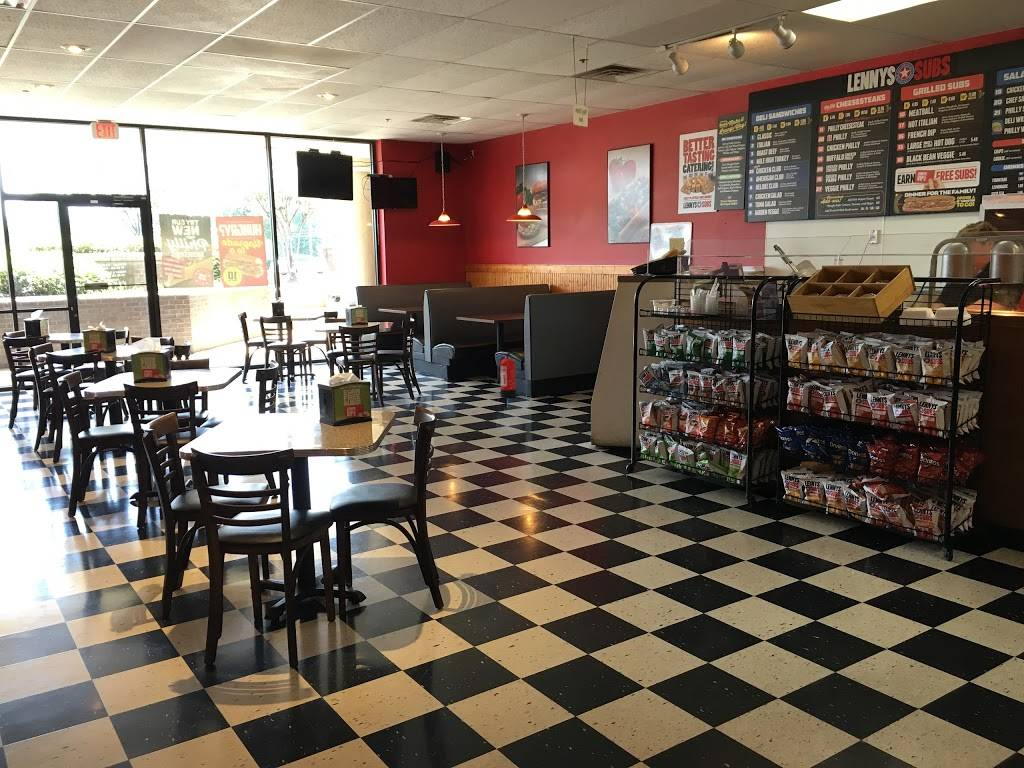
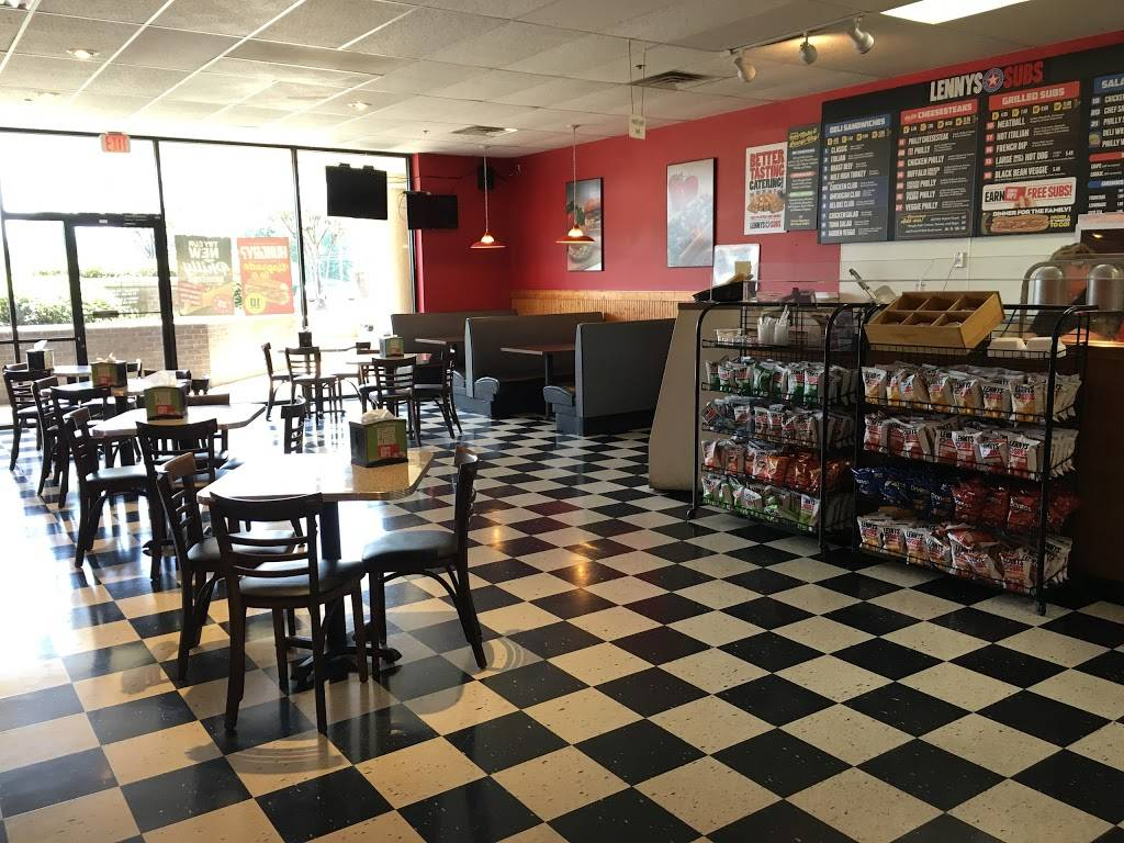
- fire extinguisher (506, 373)
